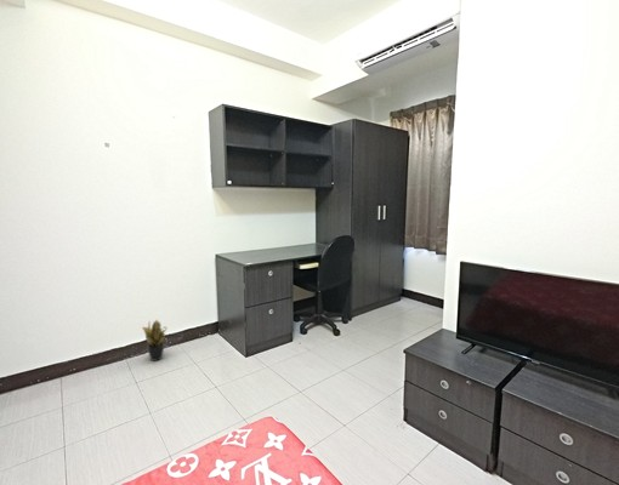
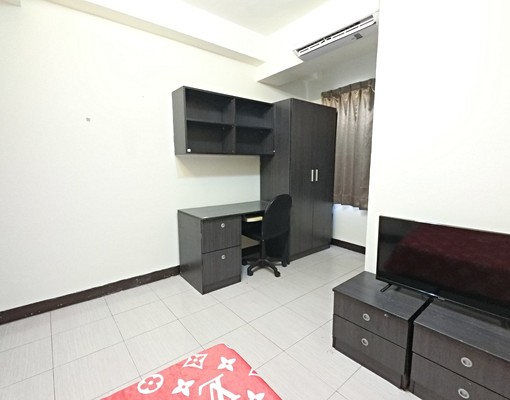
- potted plant (157, 338)
